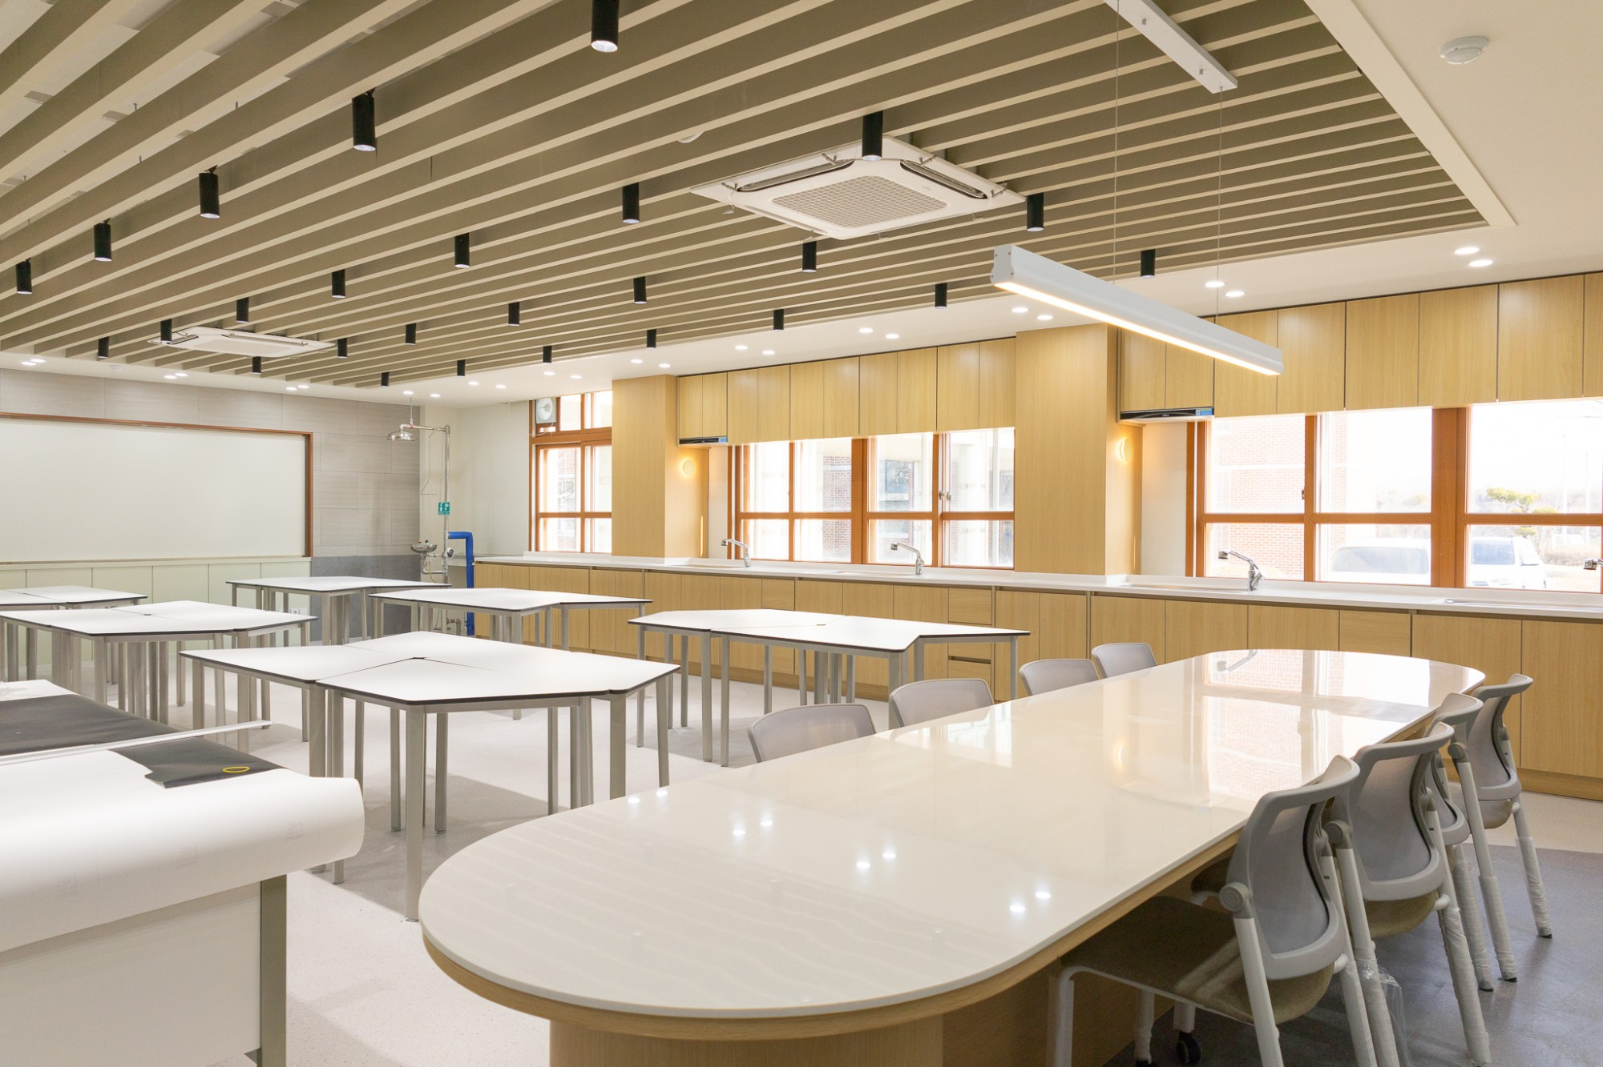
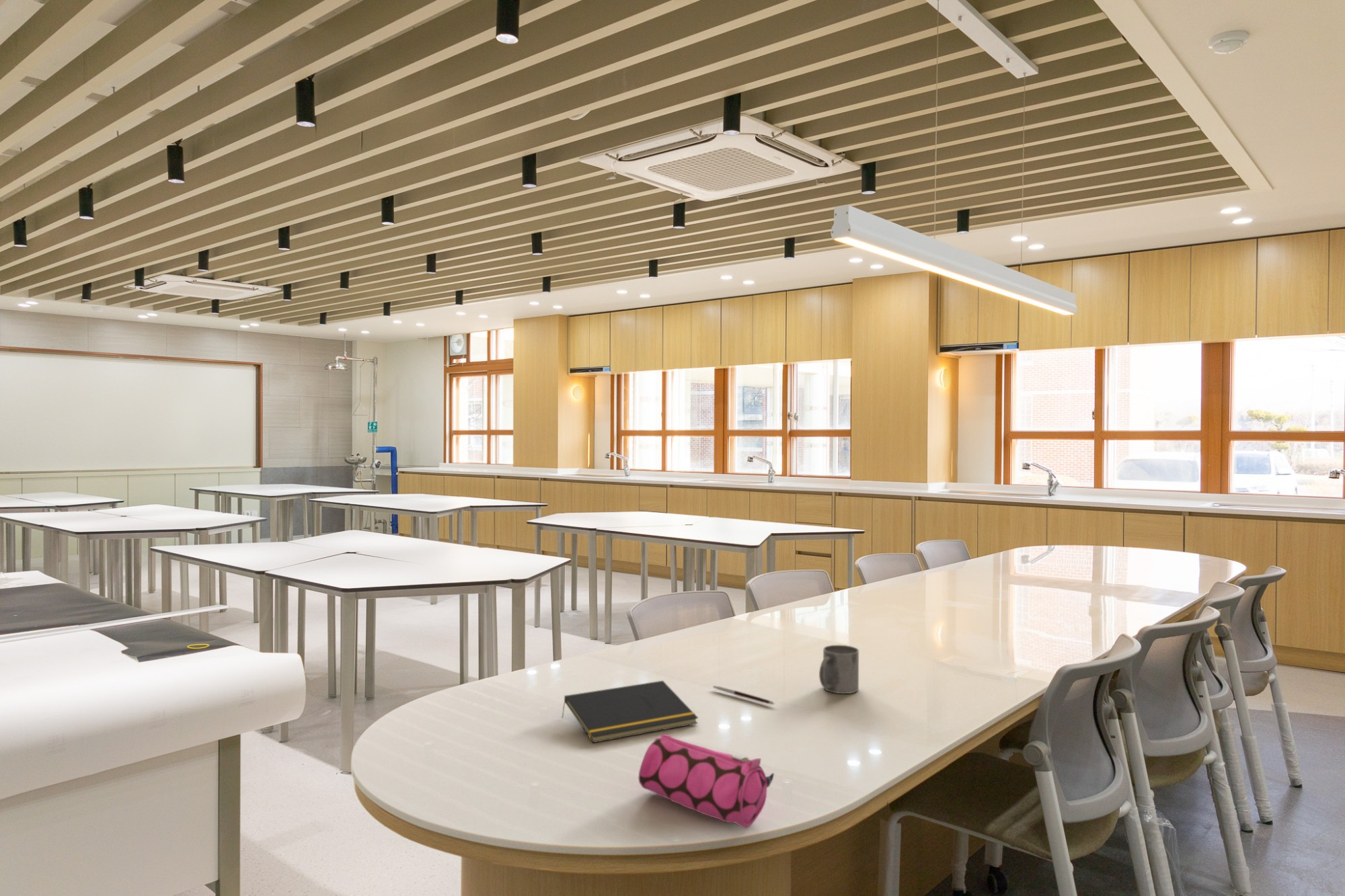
+ pencil case (701, 775)
+ pen (743, 694)
+ mug (836, 670)
+ notepad (630, 709)
